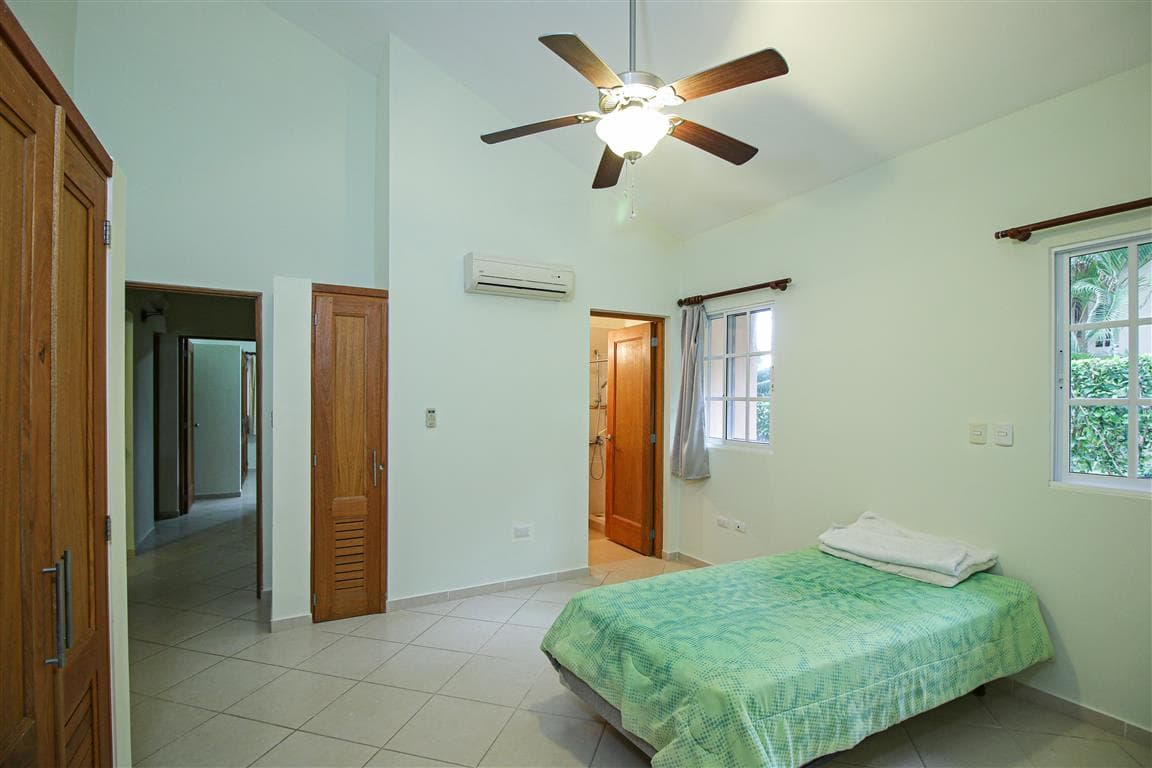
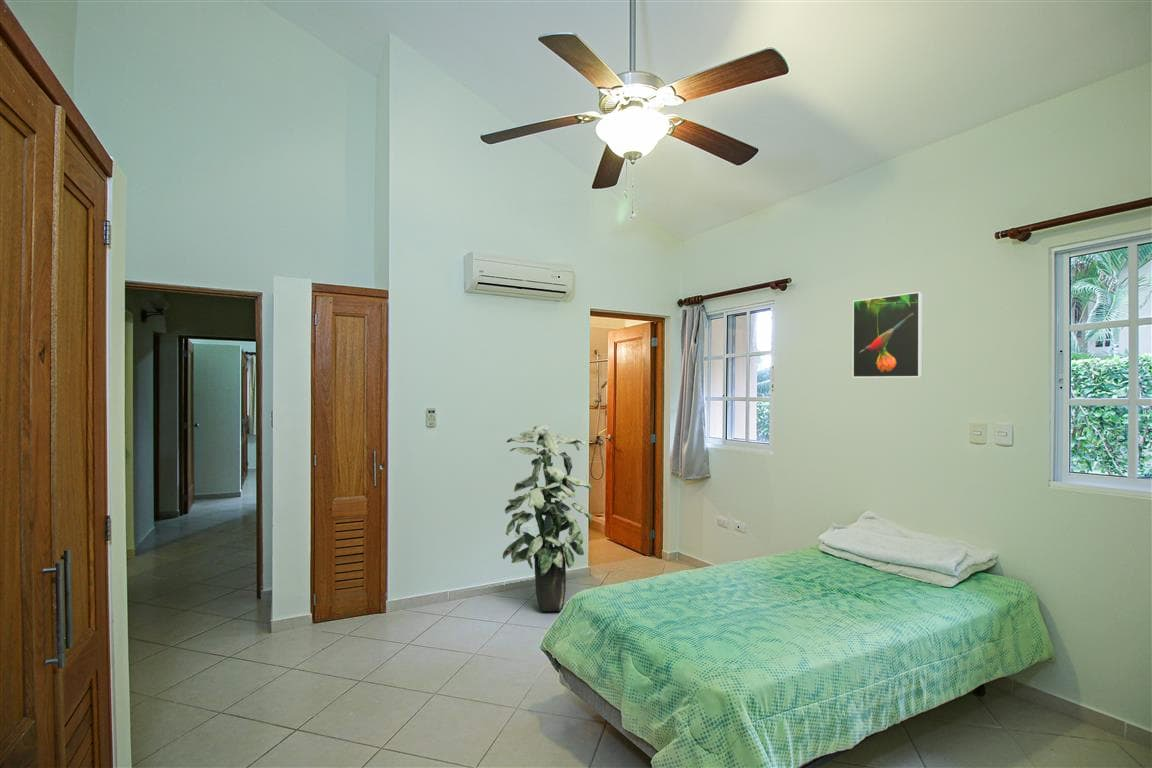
+ indoor plant (545, 515)
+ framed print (885, 337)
